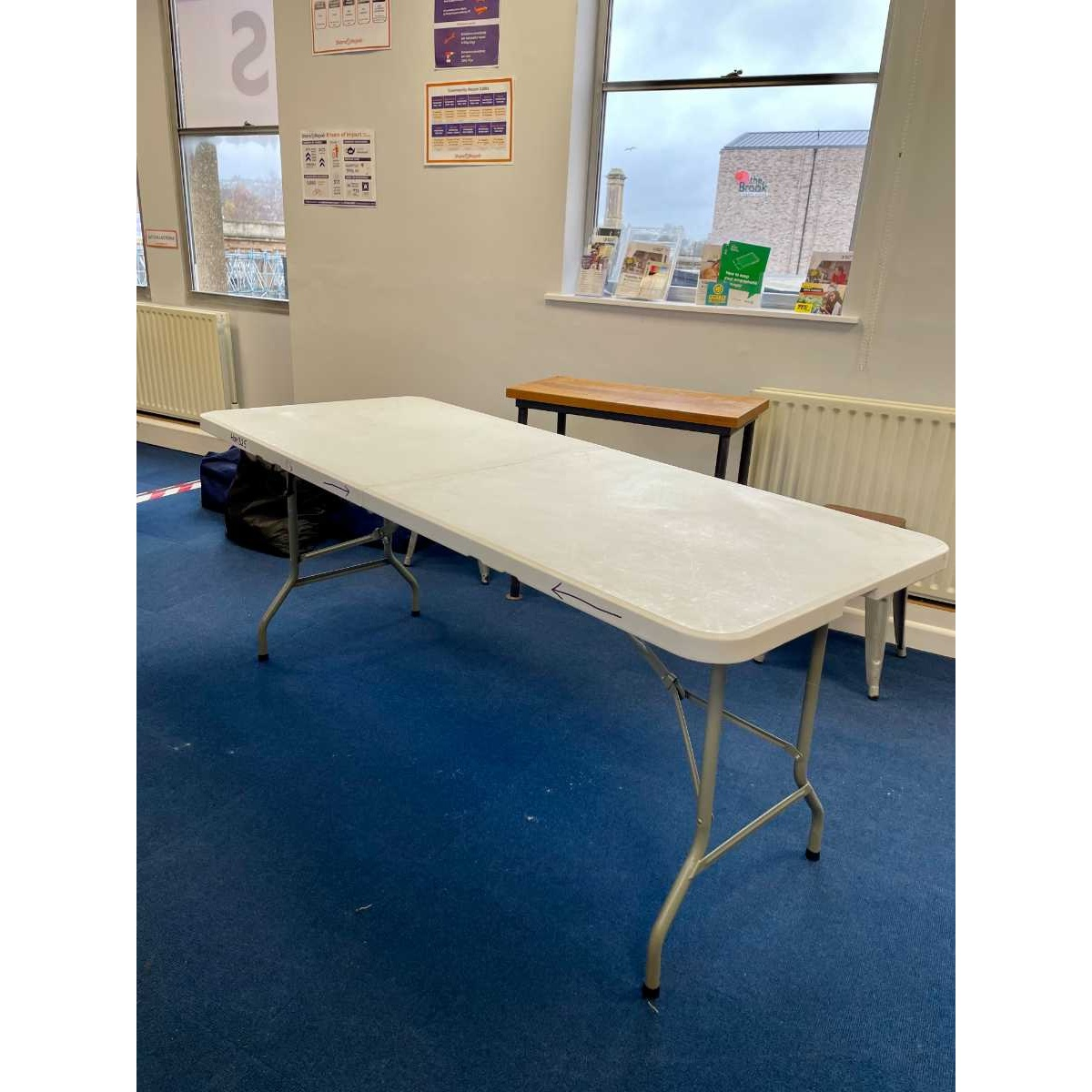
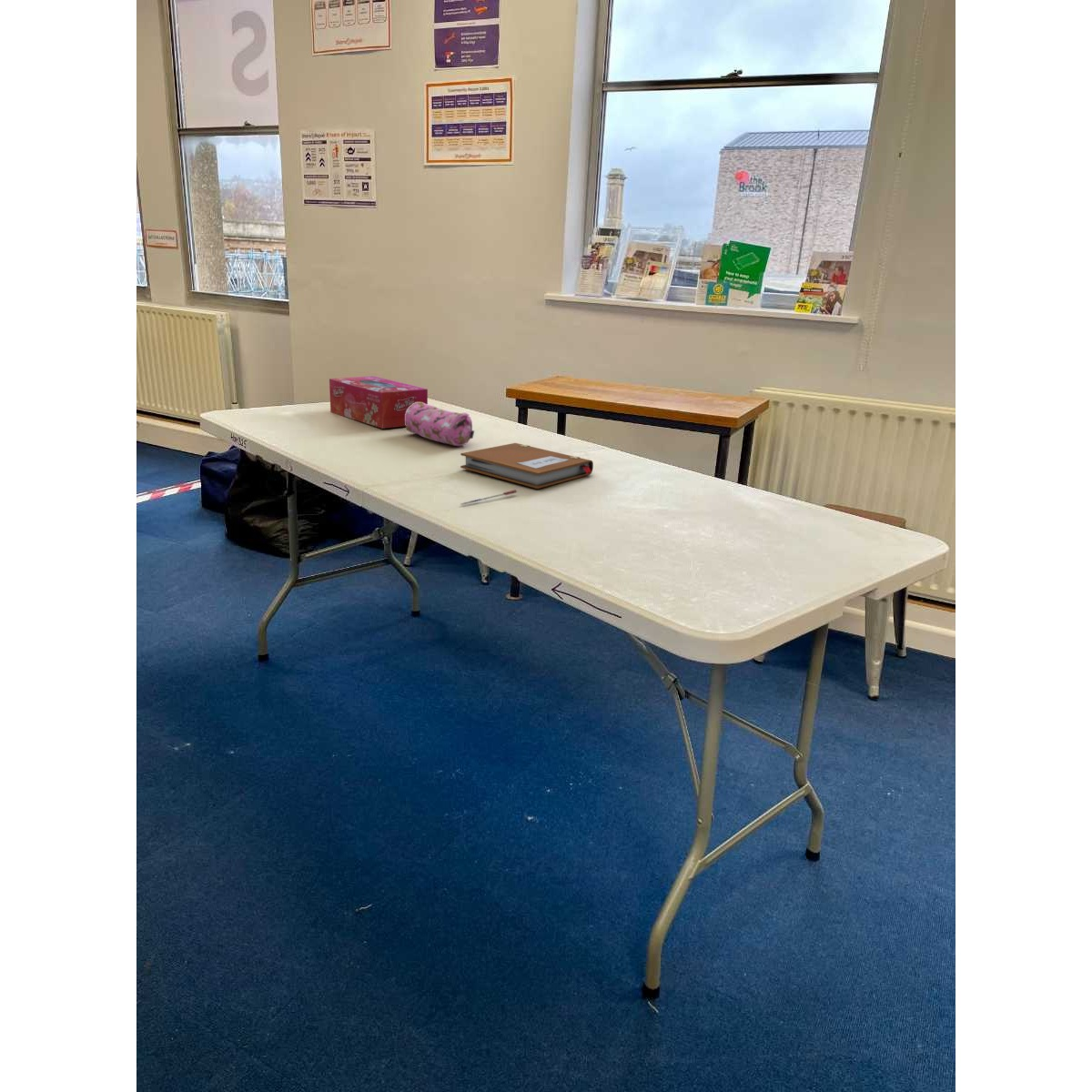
+ tissue box (378, 400)
+ notebook (529, 464)
+ pencil case (438, 423)
+ pen (489, 497)
